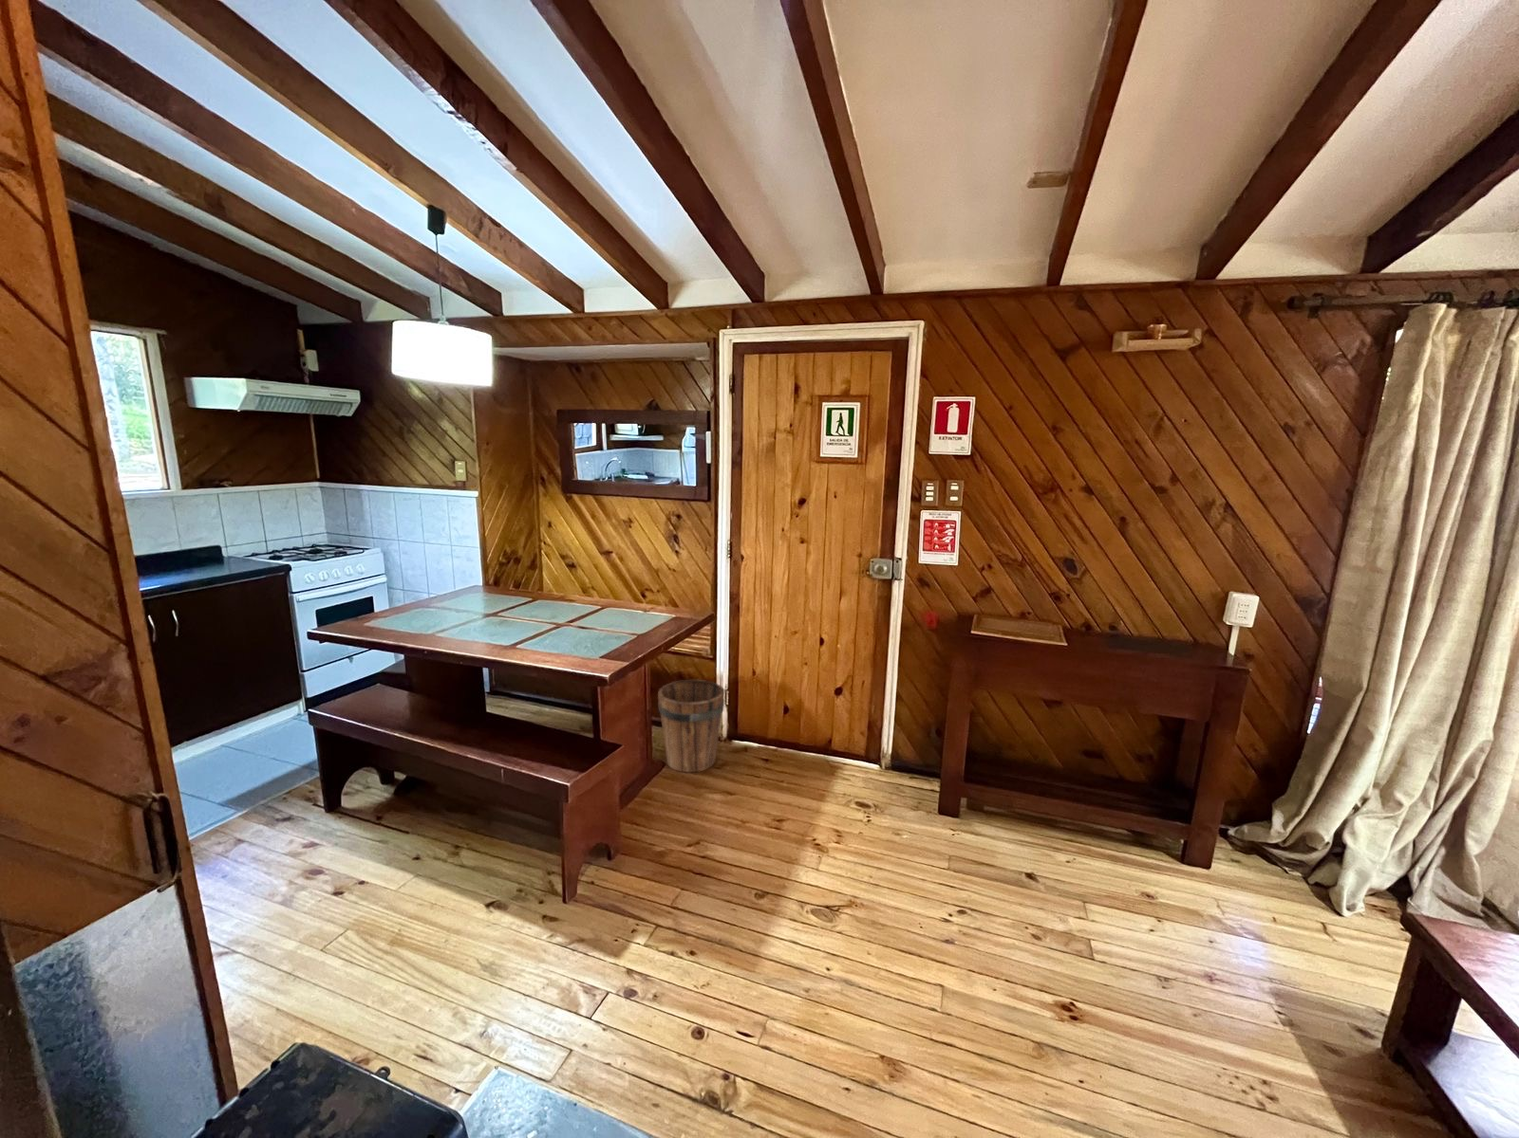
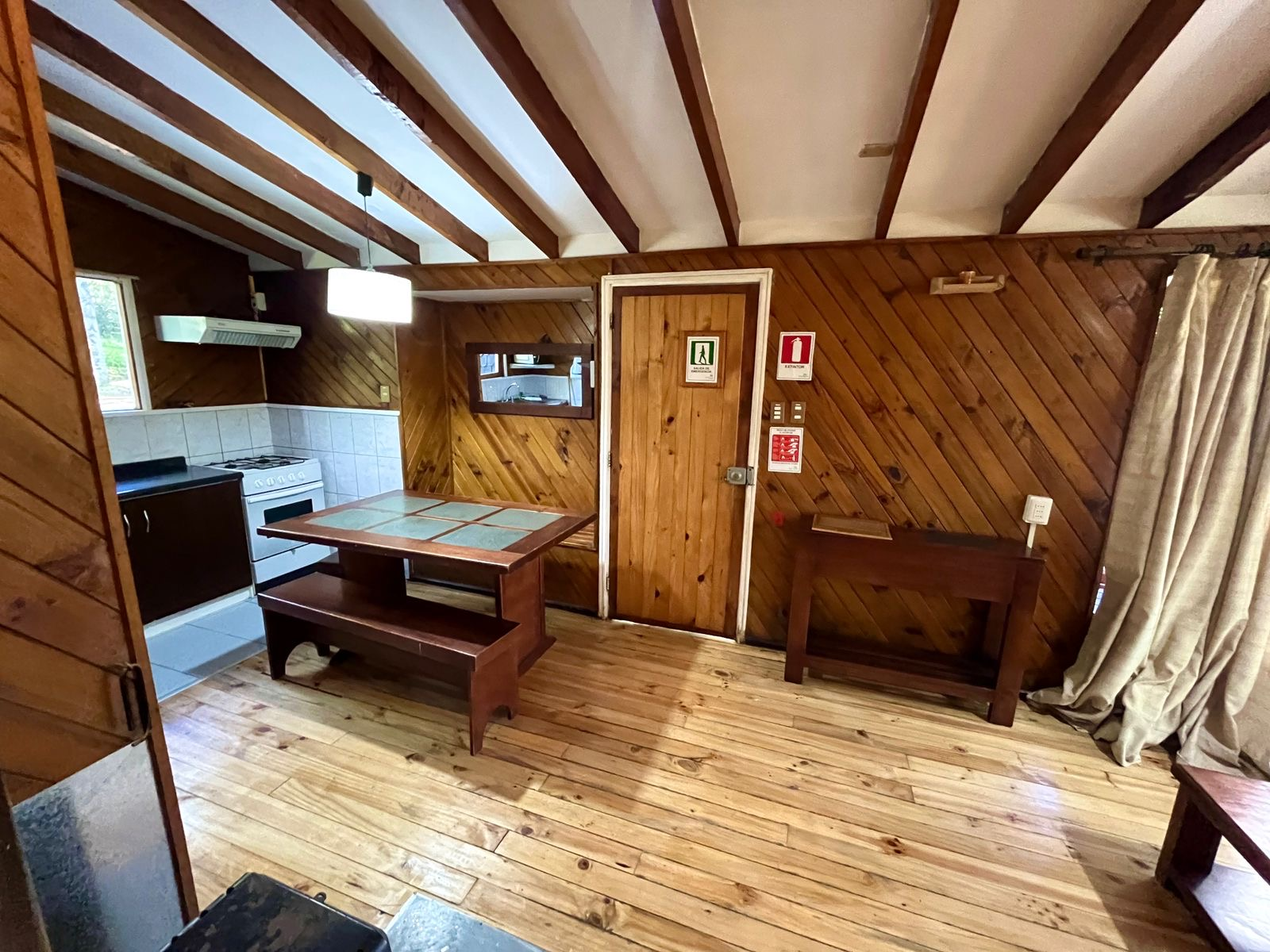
- bucket (691, 726)
